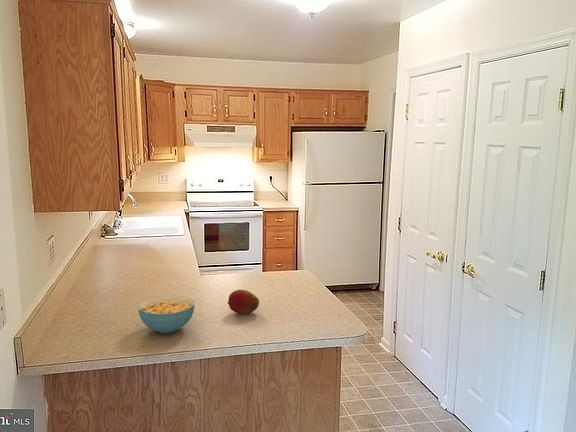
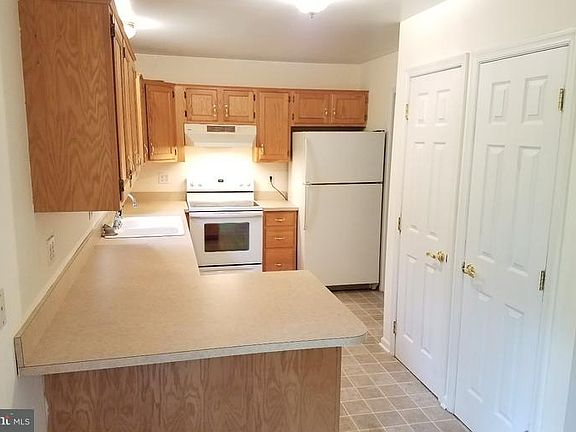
- cereal bowl (167, 317)
- fruit (243, 301)
